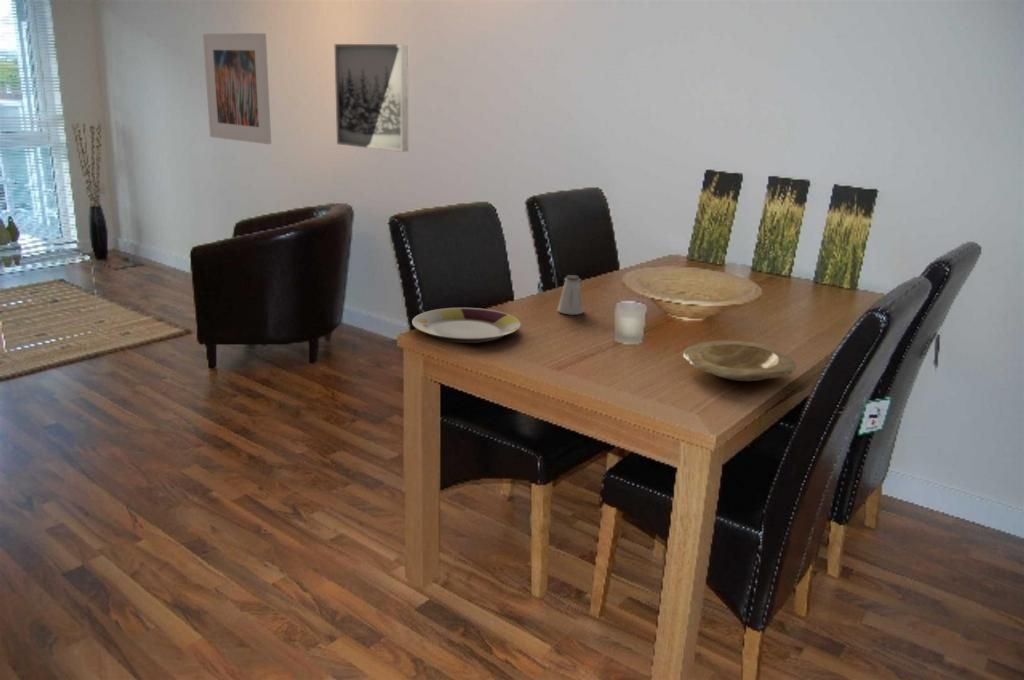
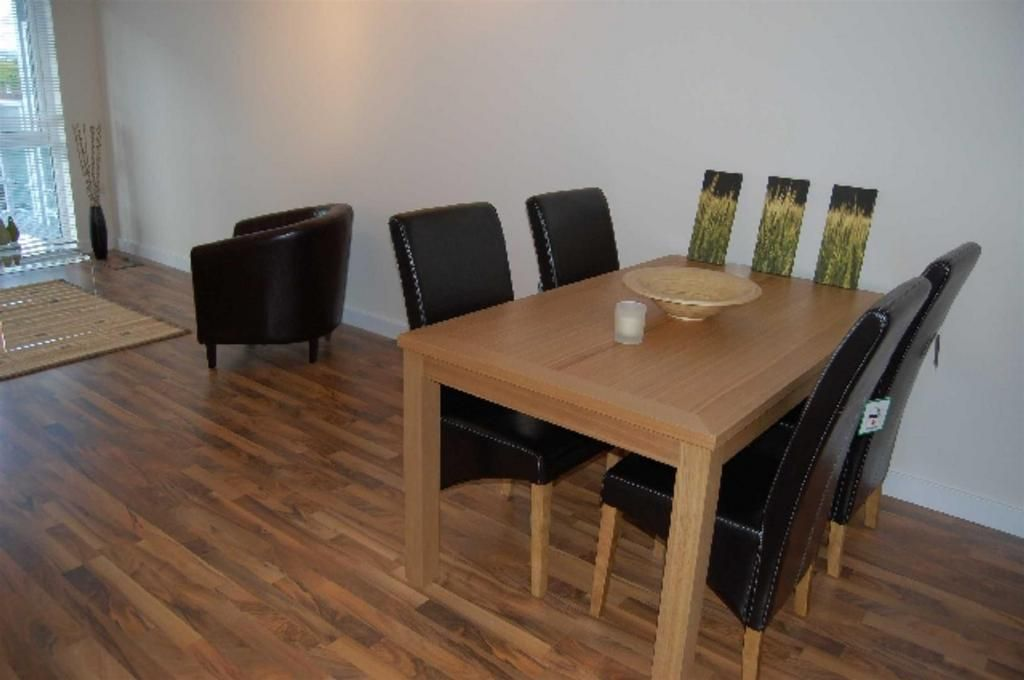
- saltshaker (571, 293)
- plate (735, 363)
- wall art (370, 97)
- plate (466, 326)
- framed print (236, 88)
